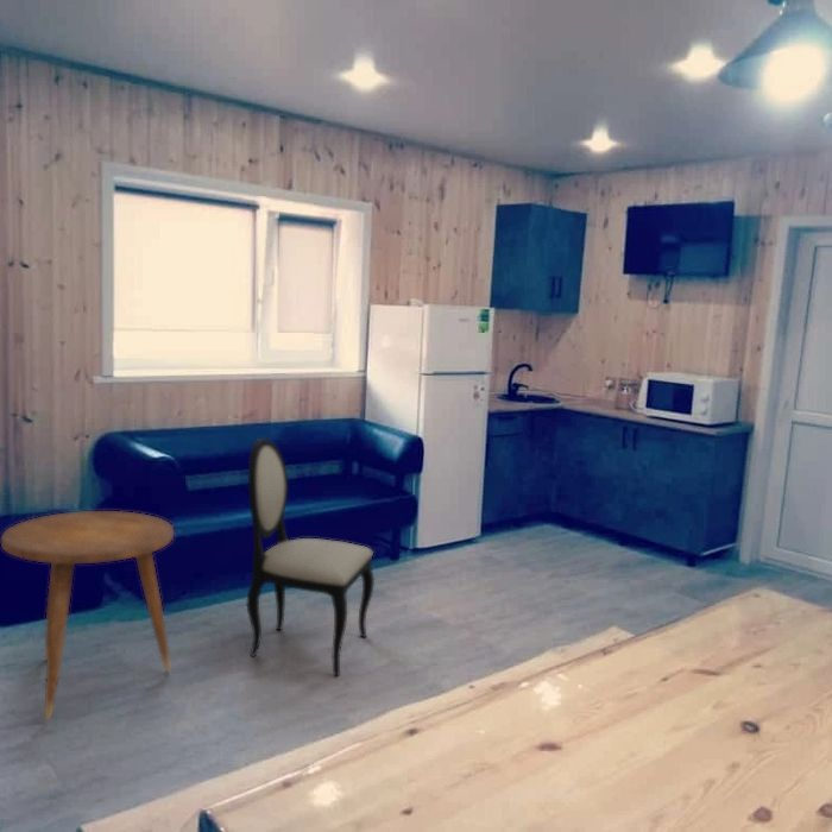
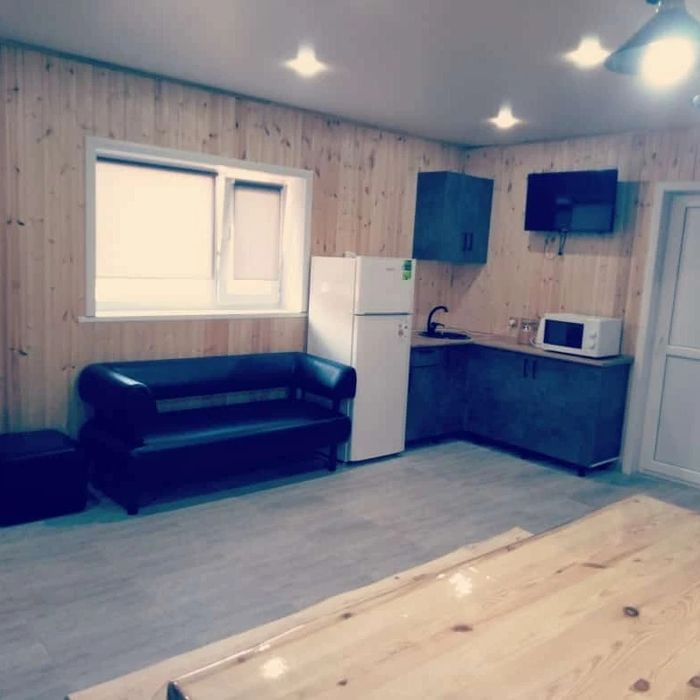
- dining chair (308, 547)
- side table (69, 600)
